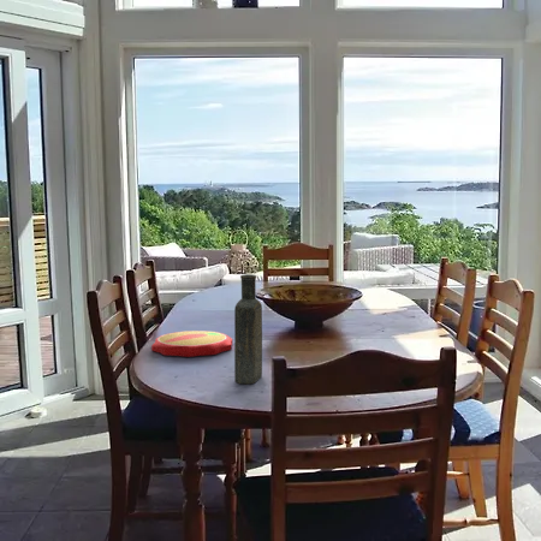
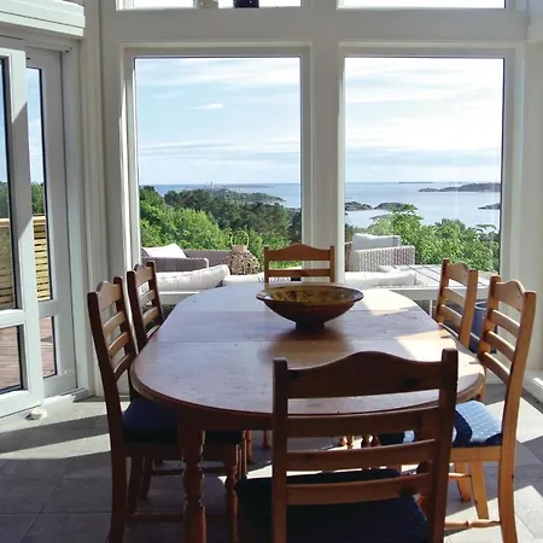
- bottle (246, 327)
- plate (192, 340)
